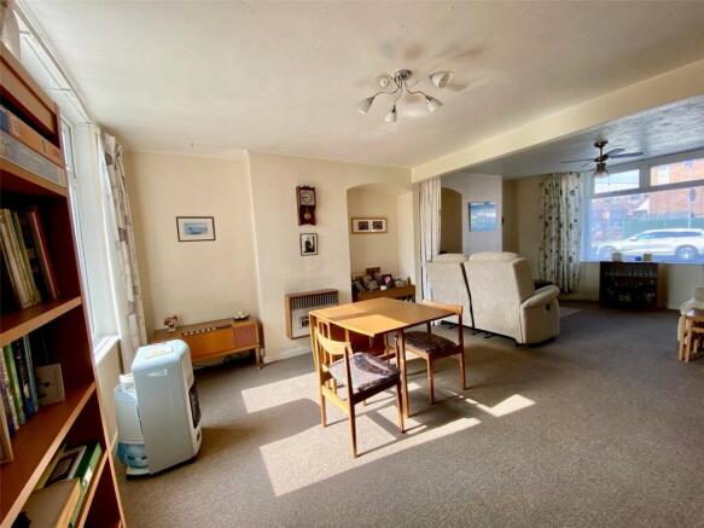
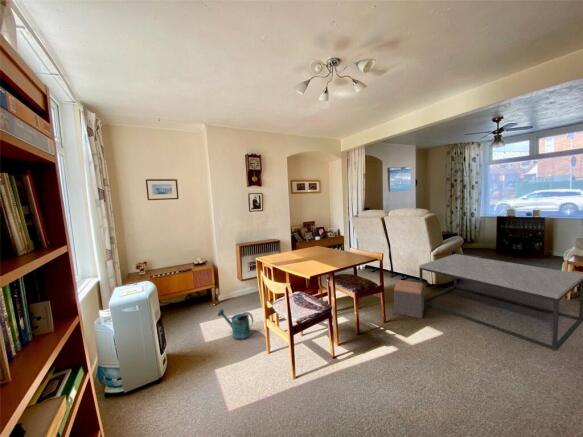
+ footstool (409, 297)
+ watering can (235, 322)
+ coffee table (493, 286)
